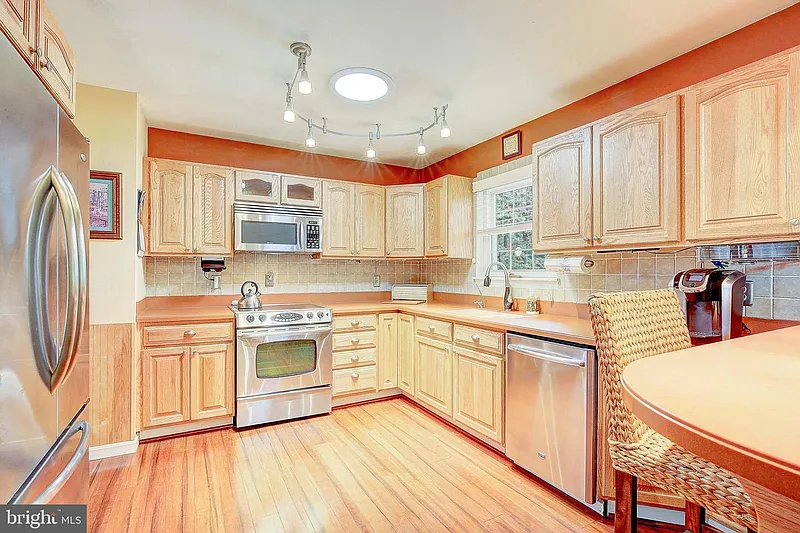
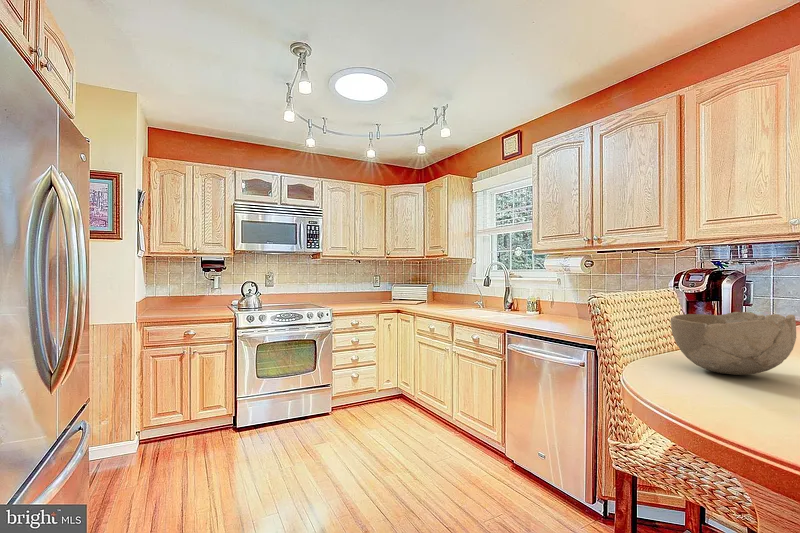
+ bowl (728, 341)
